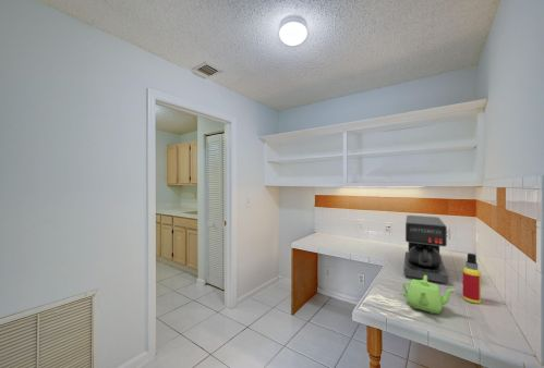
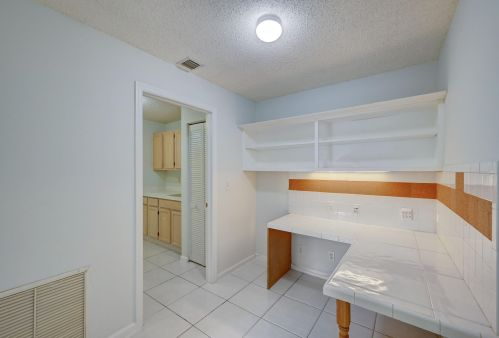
- teapot (427, 294)
- spray bottle (471, 277)
- coffee maker (423, 244)
